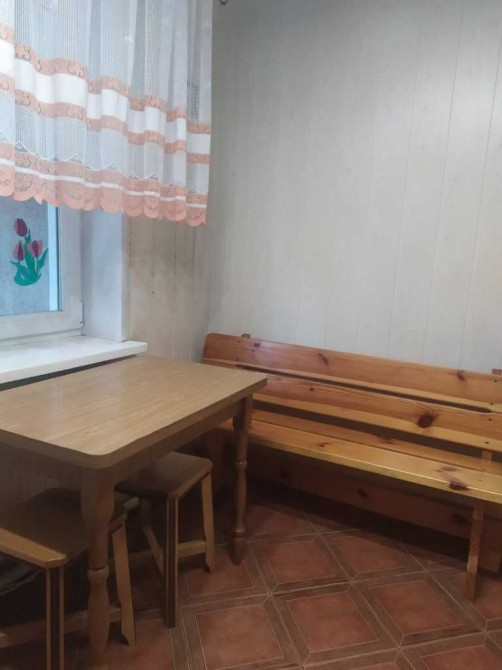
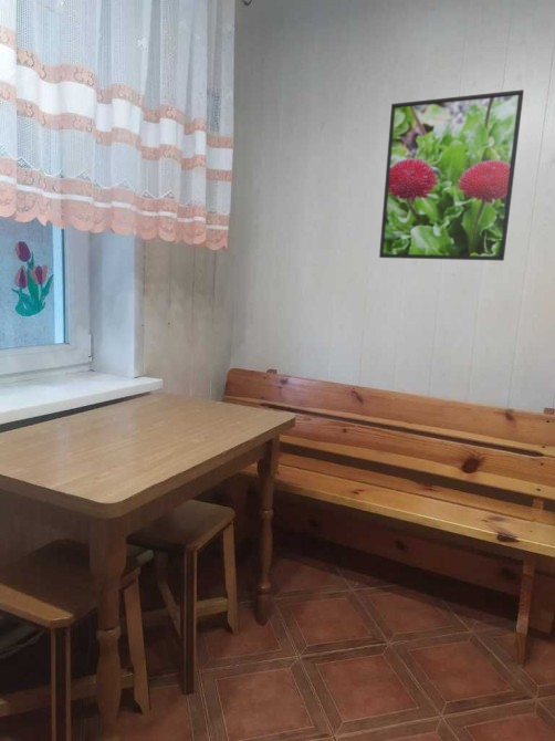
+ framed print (446, 180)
